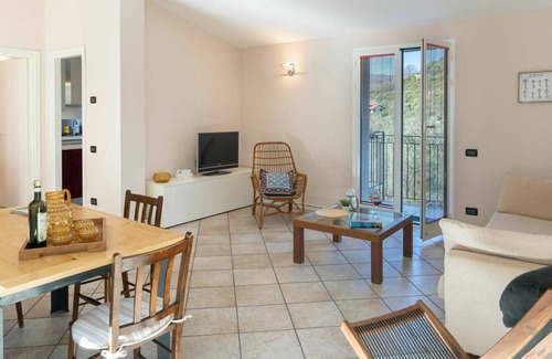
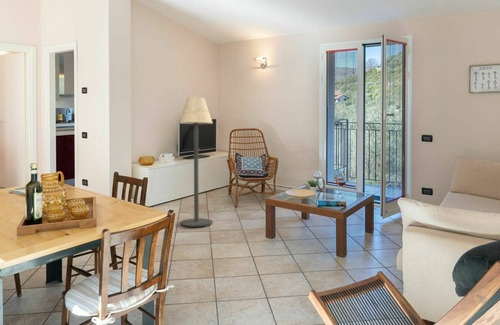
+ floor lamp (196, 161)
